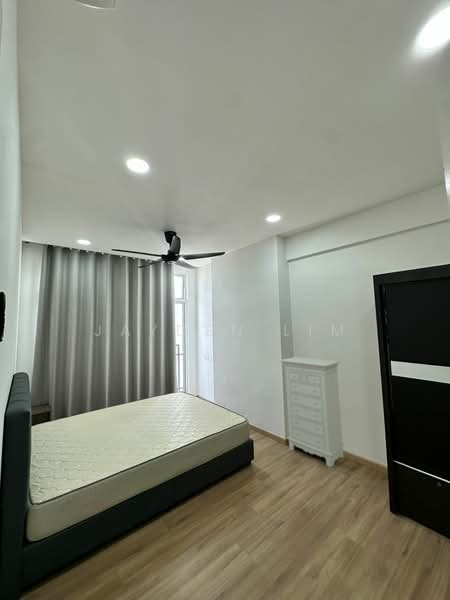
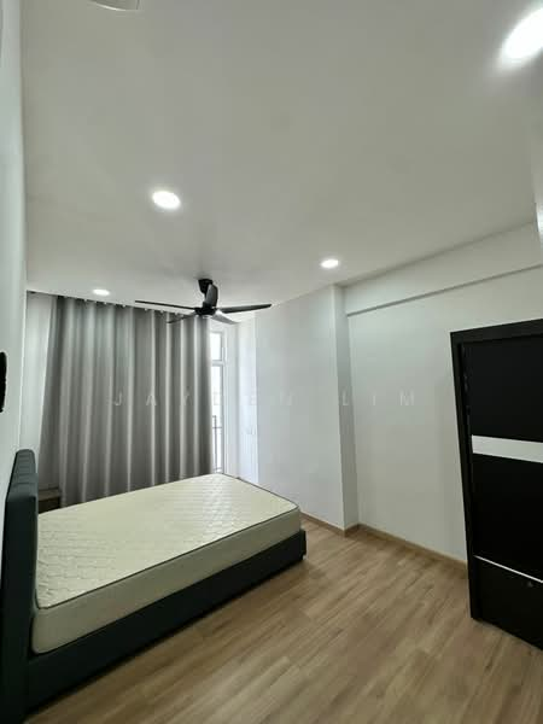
- dresser (311, 406)
